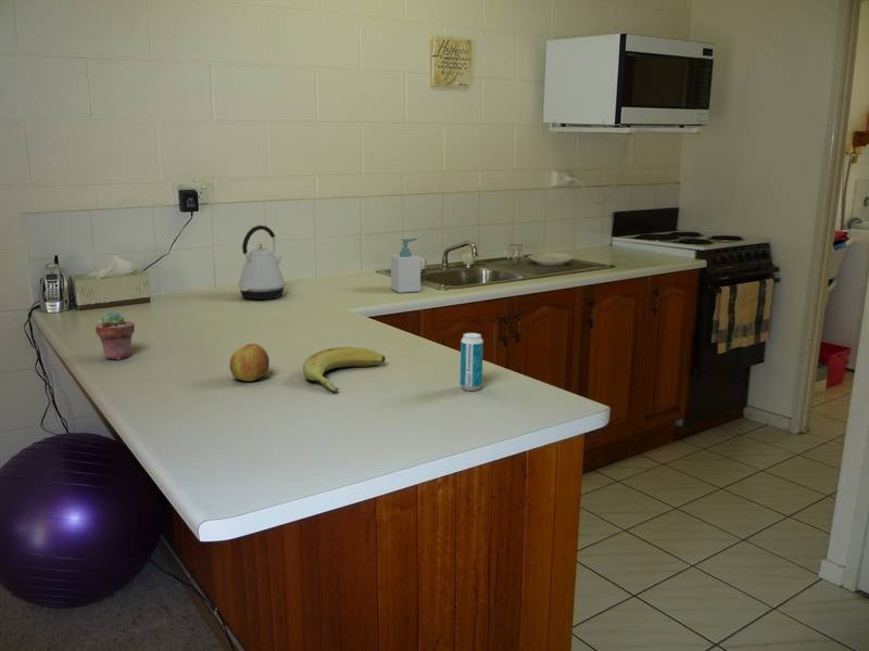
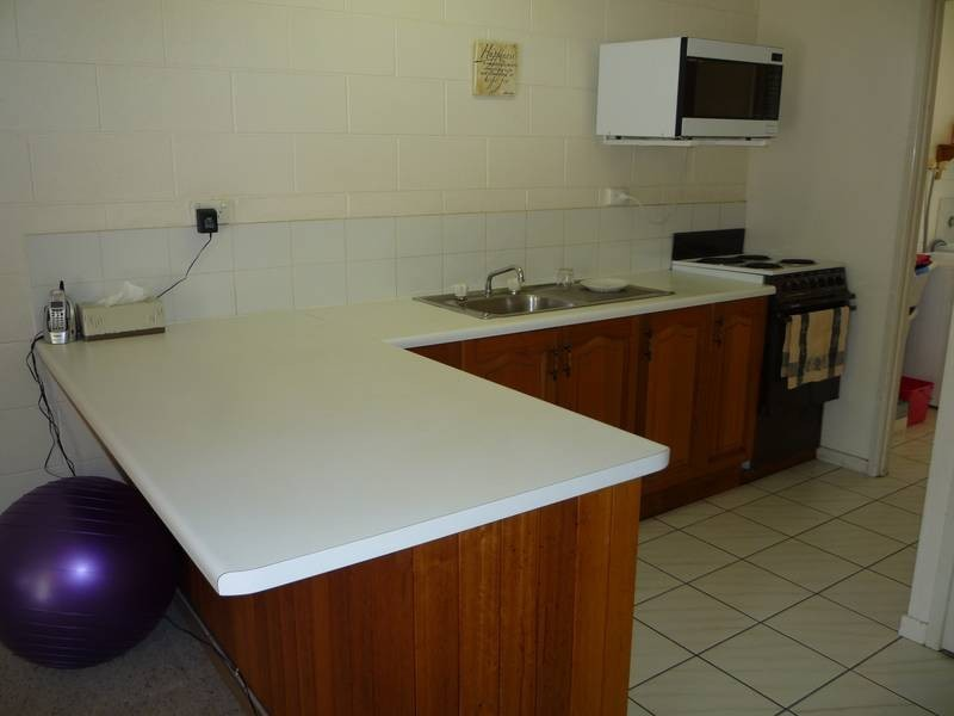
- kettle (262, 260)
- beverage can (471, 361)
- banana (342, 366)
- soap bottle (405, 264)
- potted succulent (115, 333)
- apple (249, 361)
